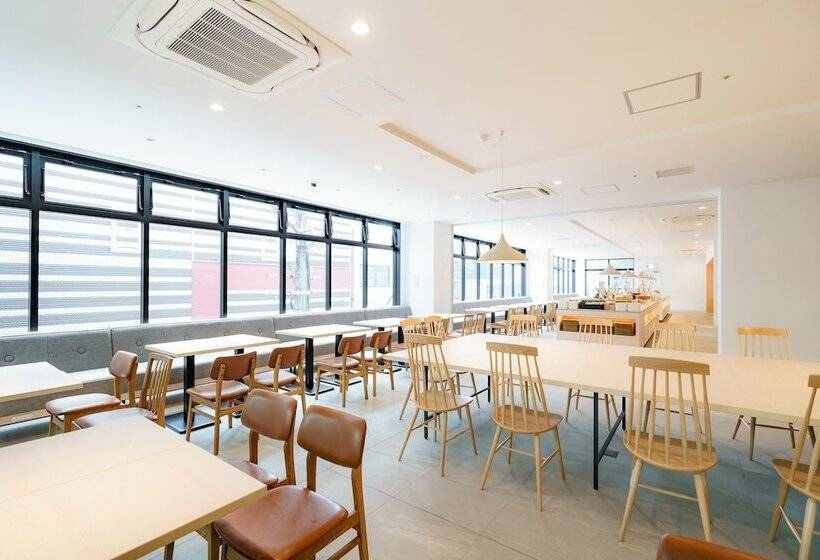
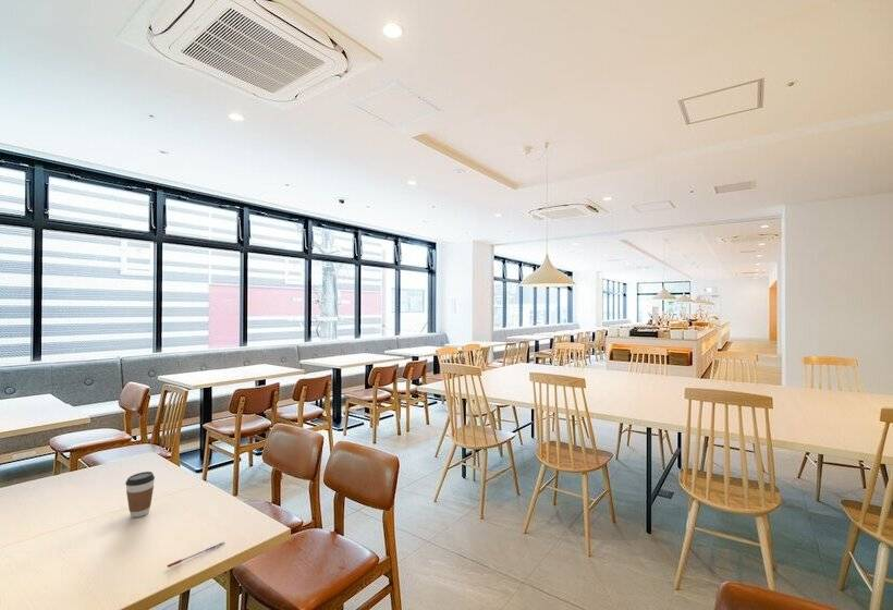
+ pen (197, 553)
+ coffee cup (139, 493)
